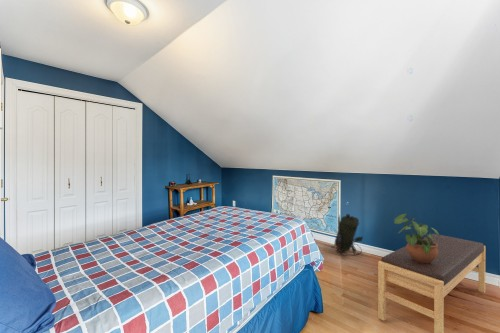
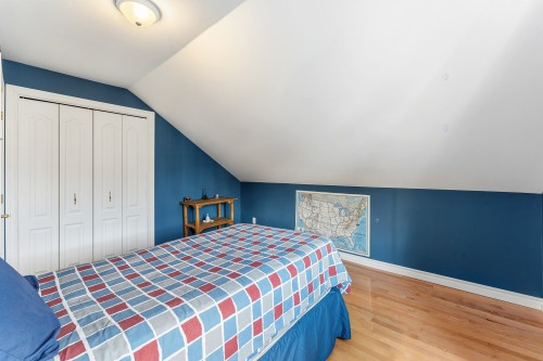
- backpack (346, 232)
- potted plant (415, 236)
- bench (436, 276)
